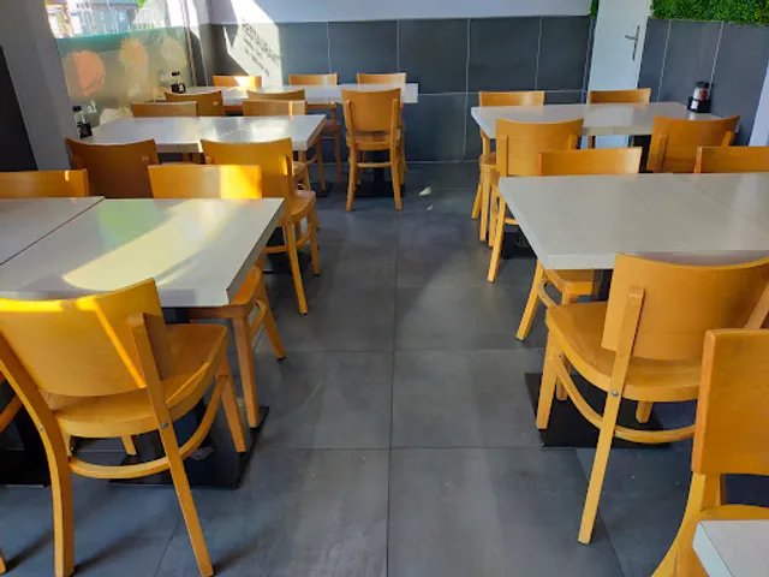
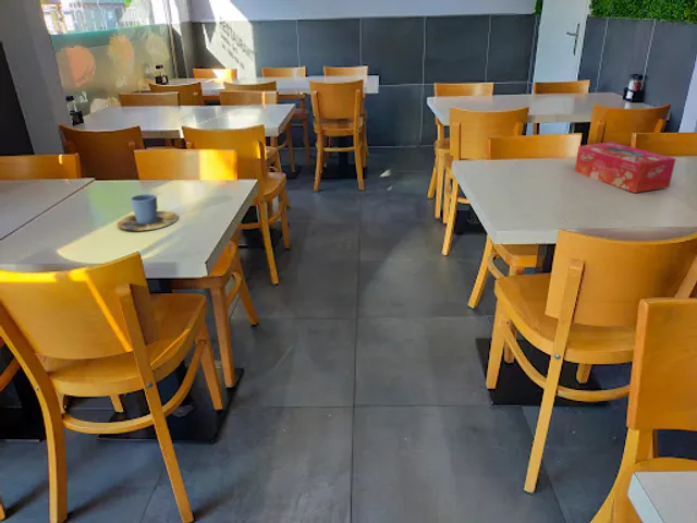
+ tissue box (622, 166)
+ cup (146, 208)
